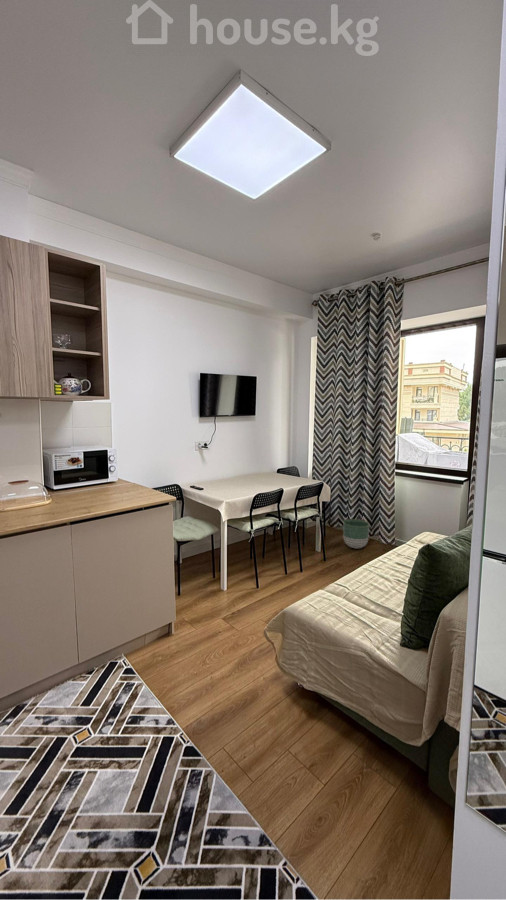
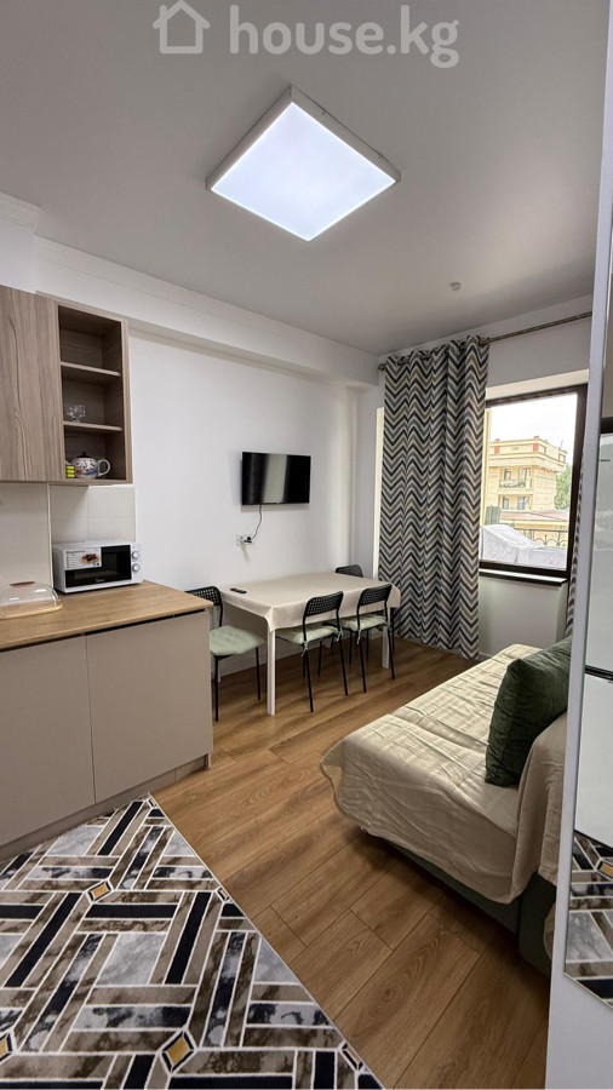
- planter (355, 534)
